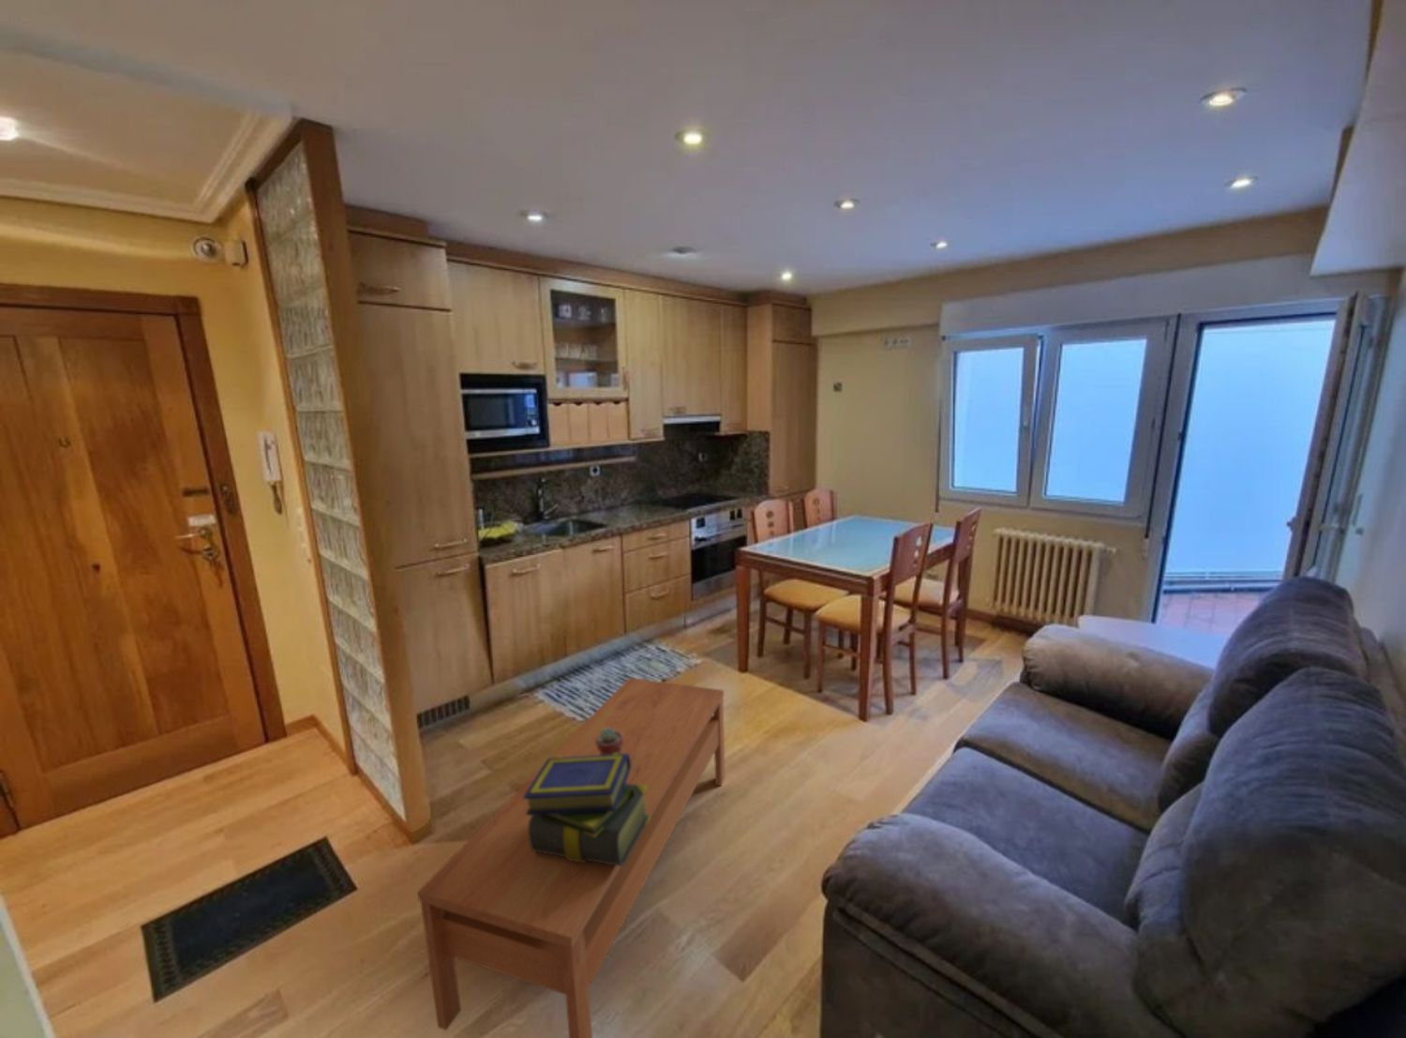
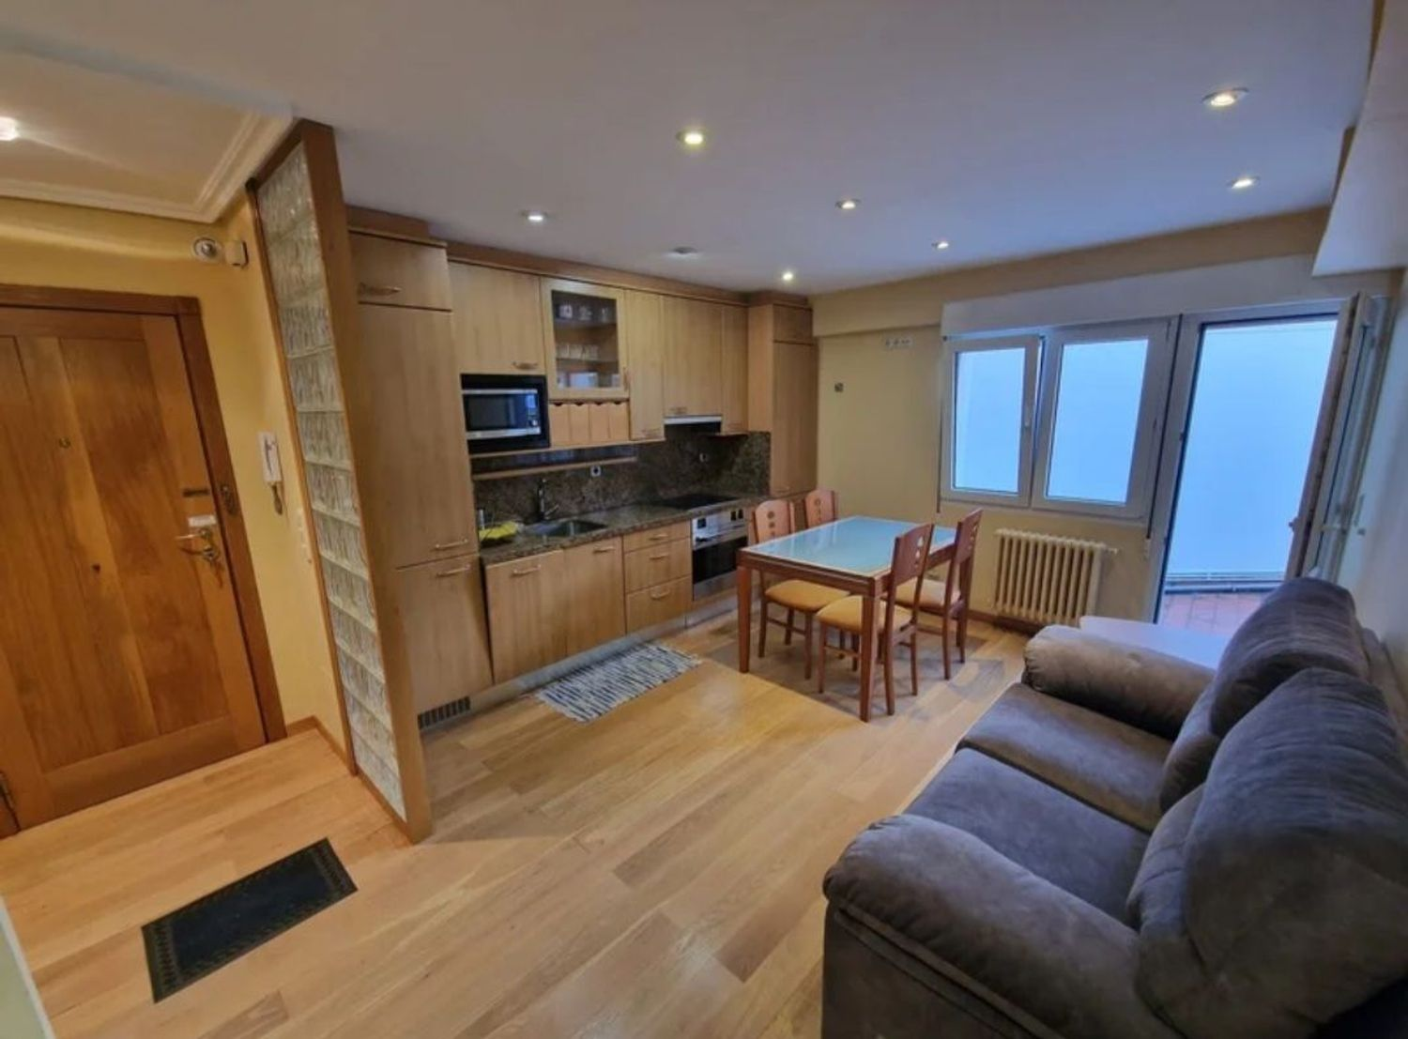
- stack of books (584, 804)
- coffee table (639, 837)
- potted succulent (609, 743)
